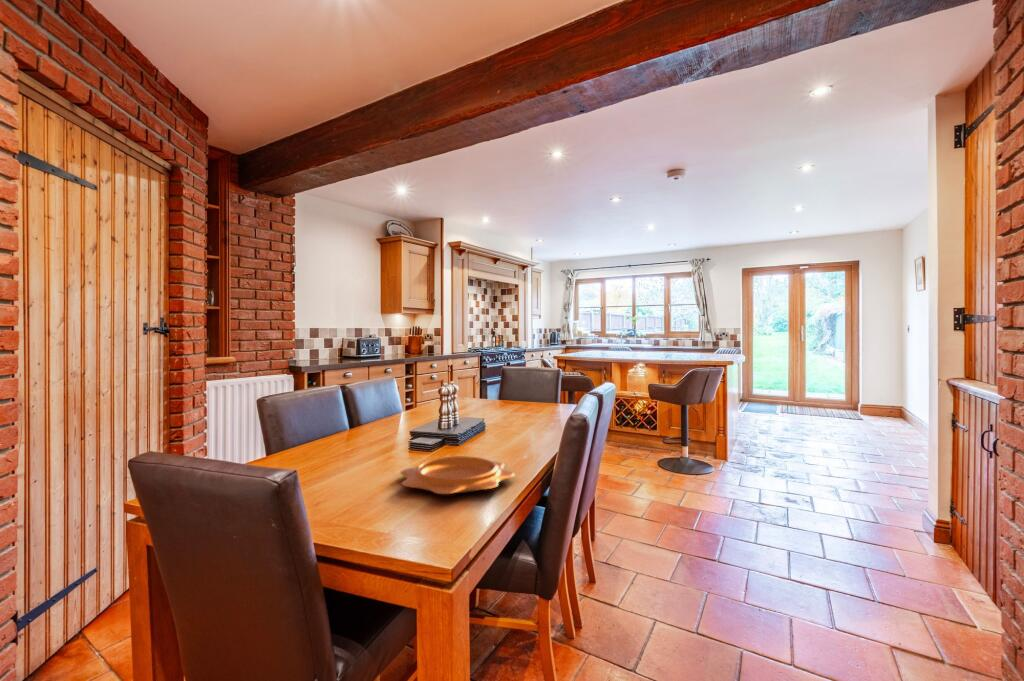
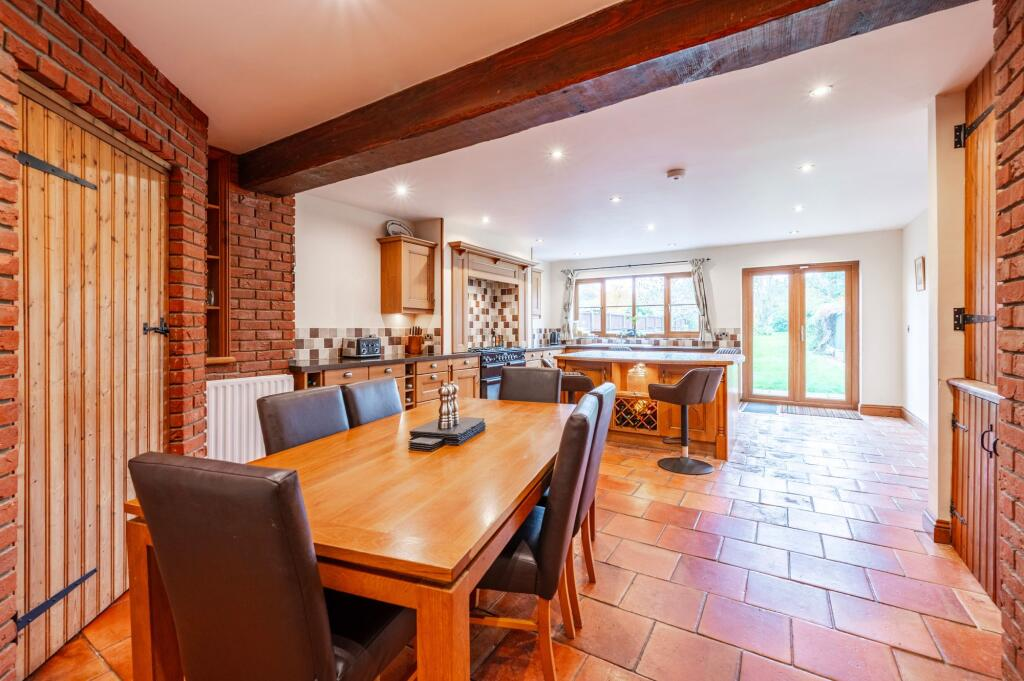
- decorative bowl (456, 473)
